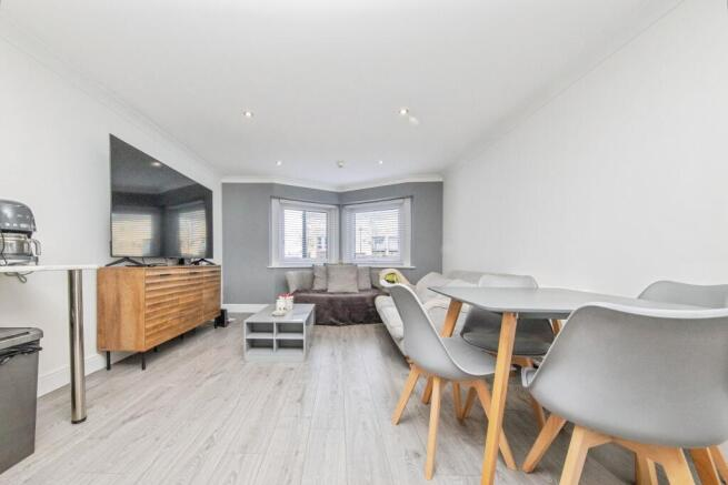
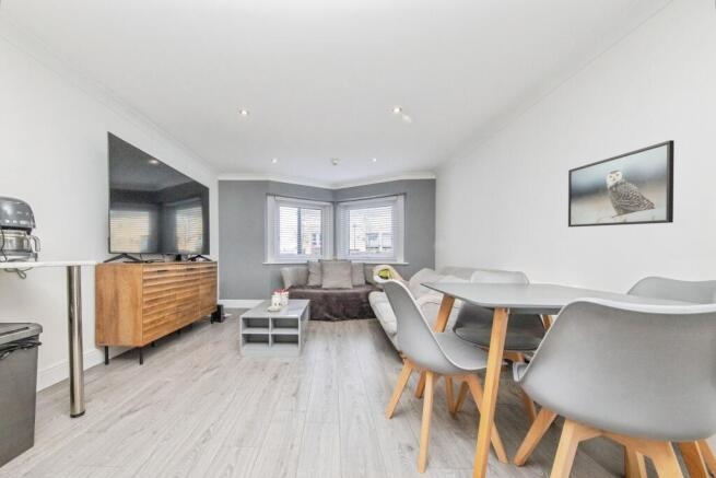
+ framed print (611, 191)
